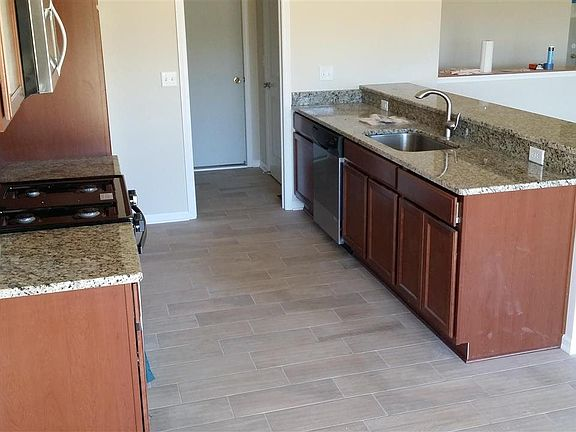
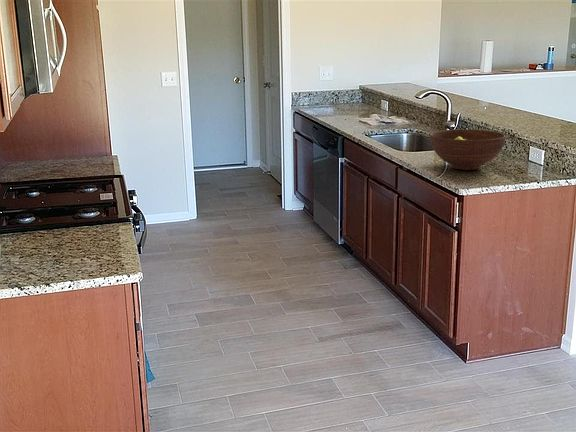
+ fruit bowl (466, 151)
